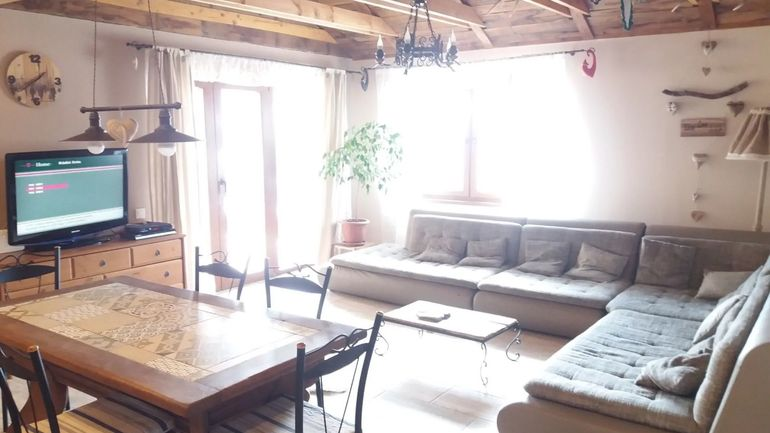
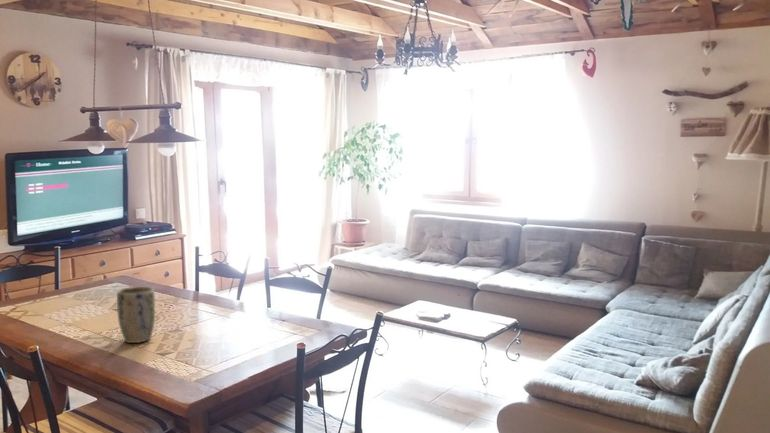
+ plant pot (136, 314)
